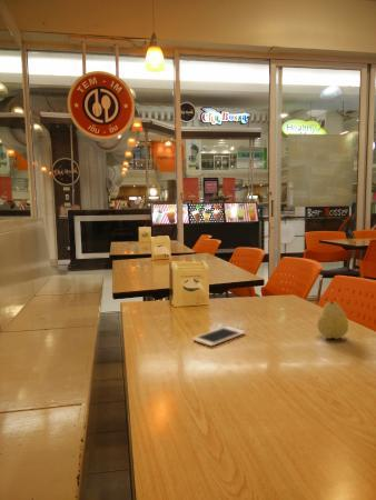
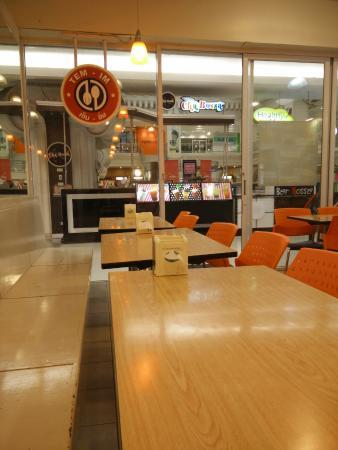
- fruit (332, 318)
- cell phone (219, 336)
